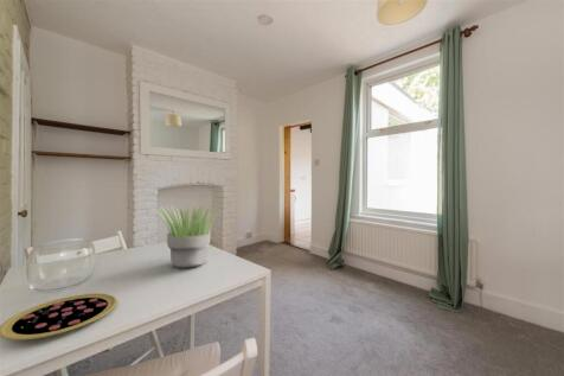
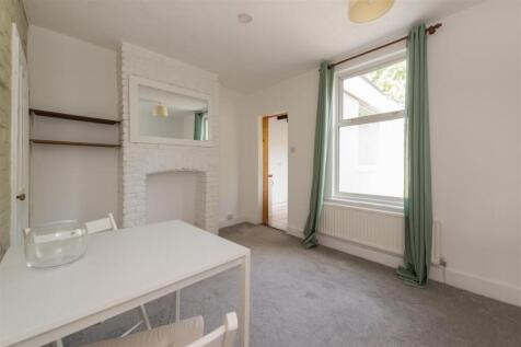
- potted plant (190, 234)
- pizza (64, 313)
